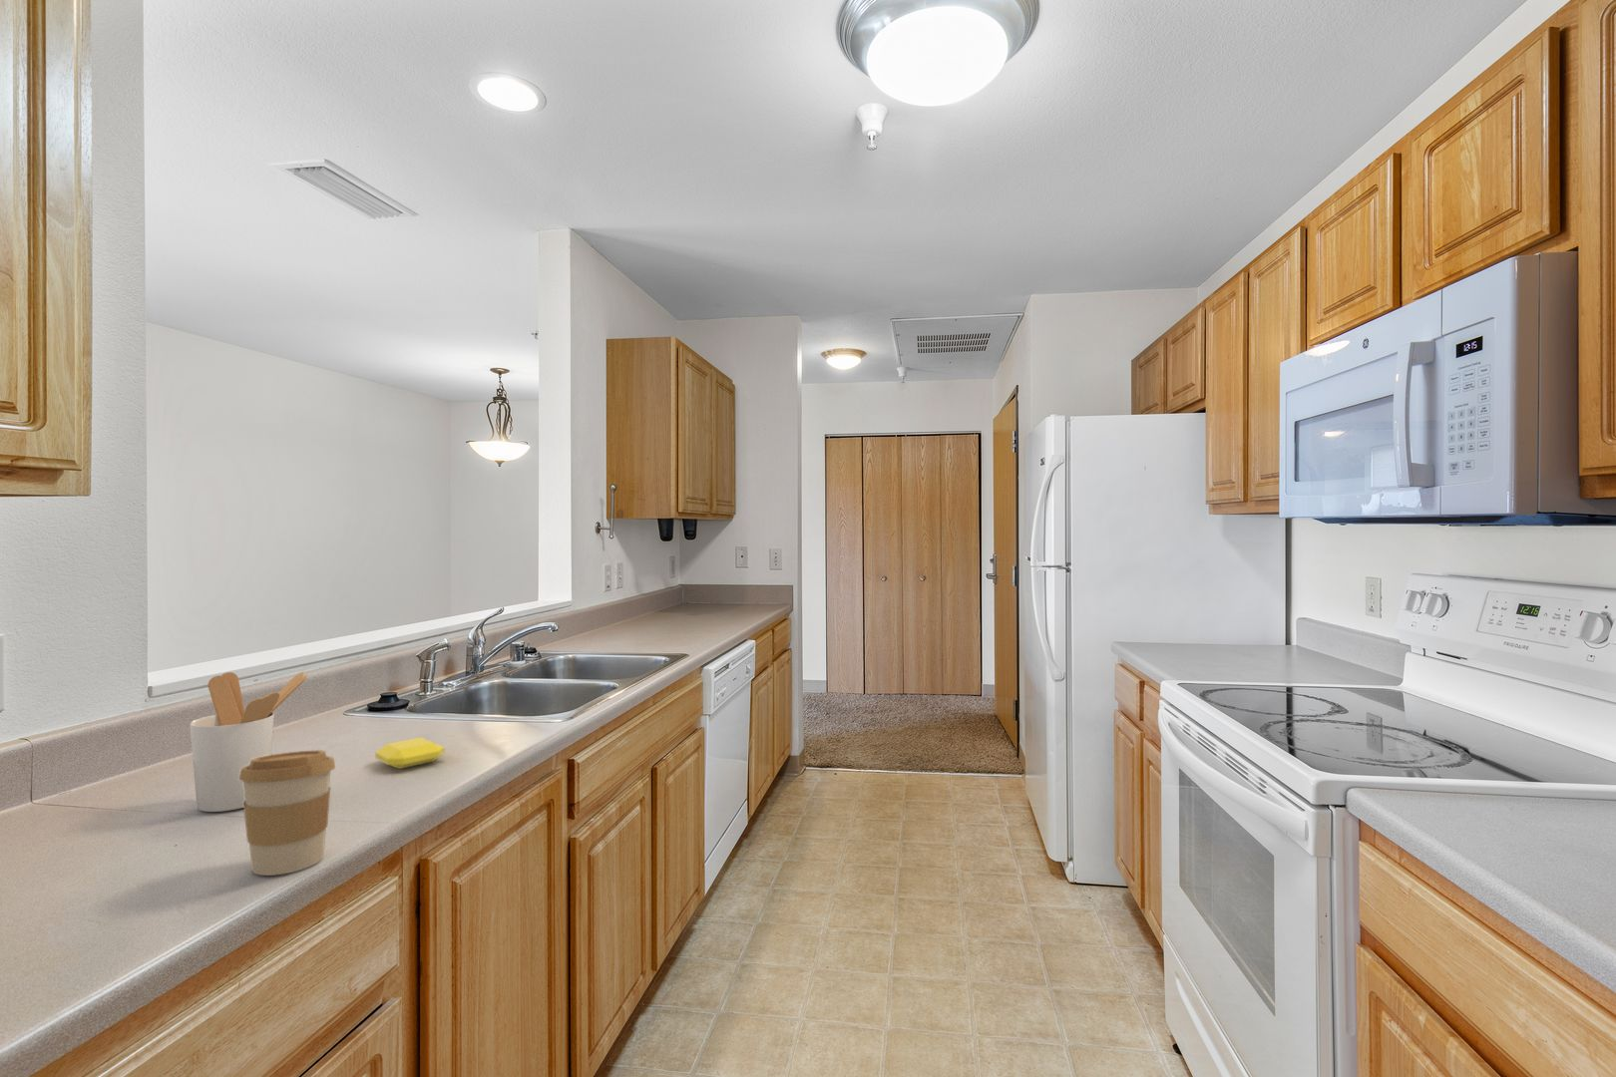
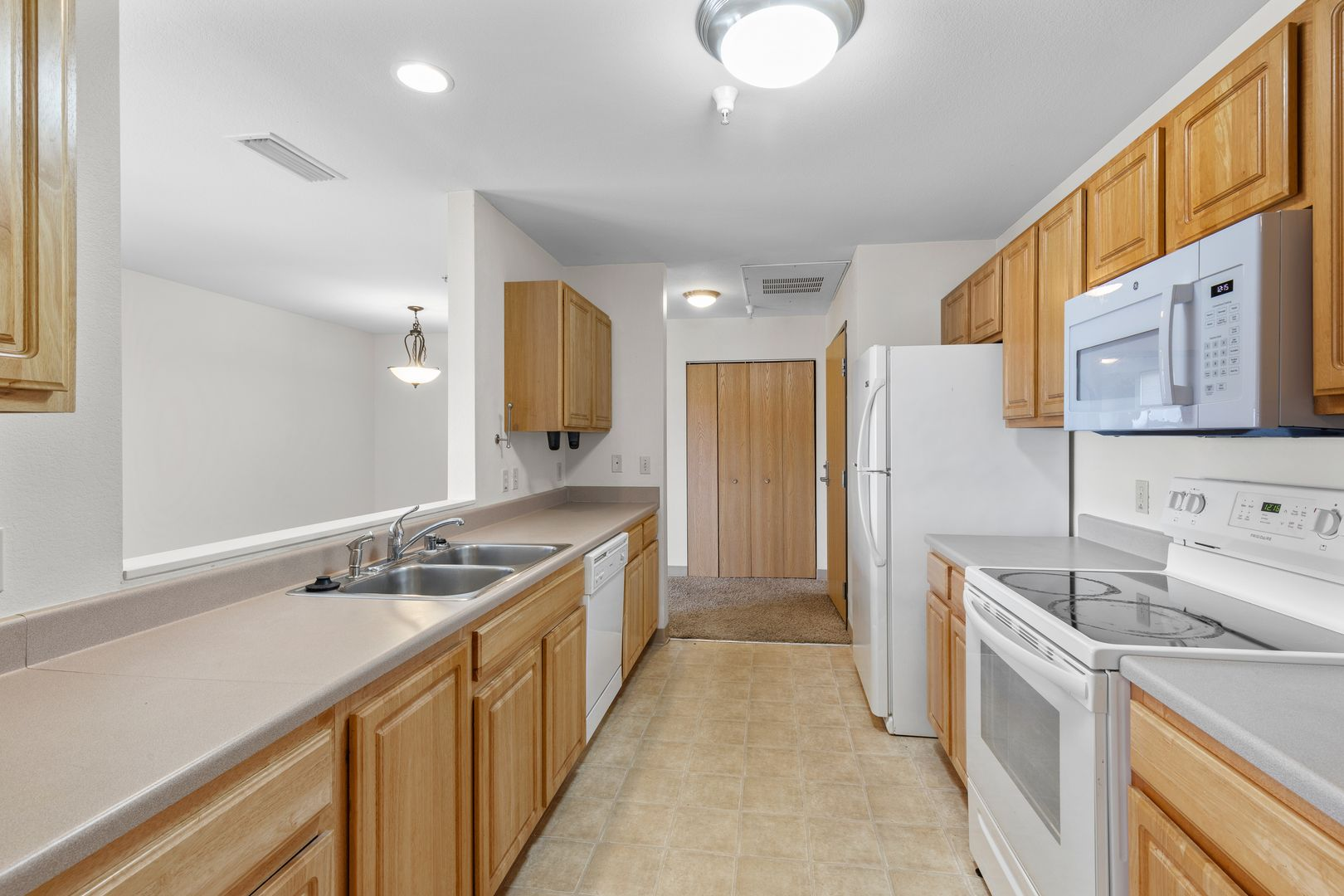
- soap bar (410, 752)
- coffee cup (289, 807)
- utensil holder (255, 734)
